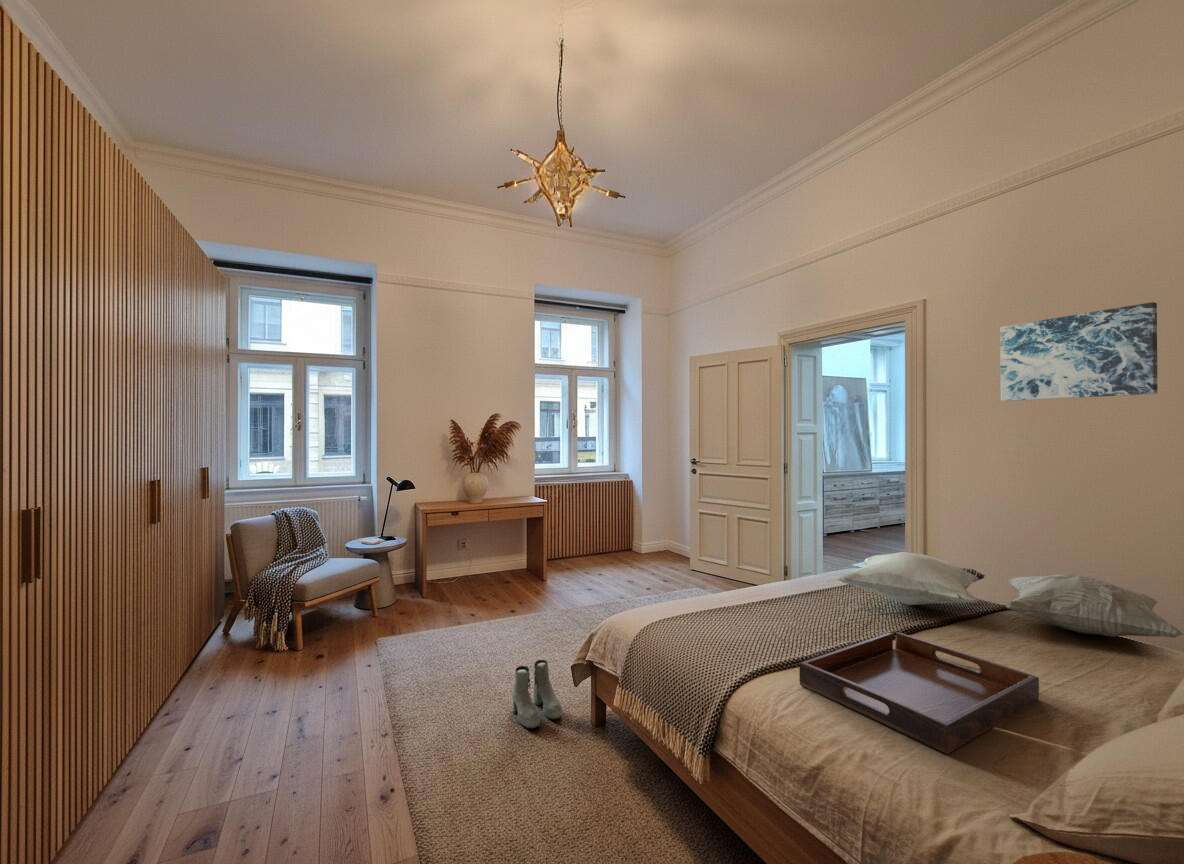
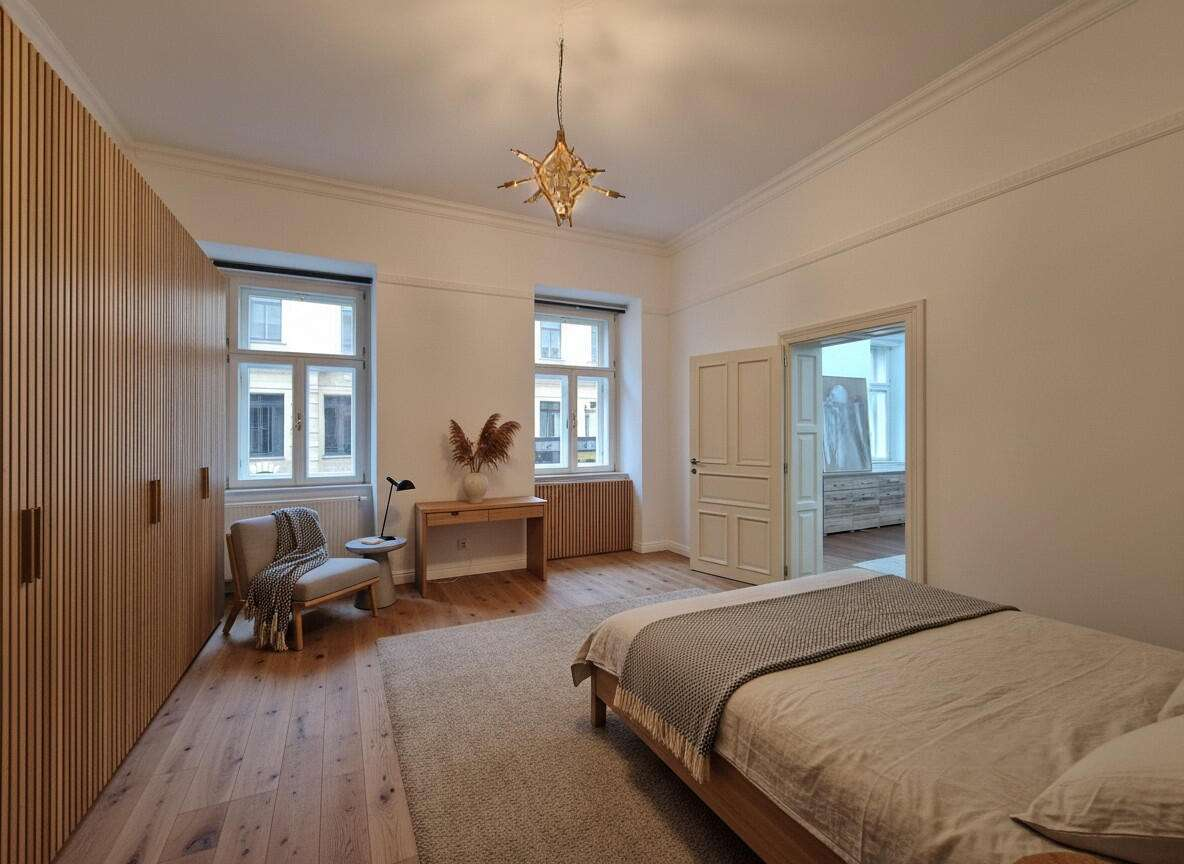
- boots (536, 691)
- wall art (1071, 357)
- serving tray (915, 680)
- decorative pillow (1082, 603)
- cushion (912, 576)
